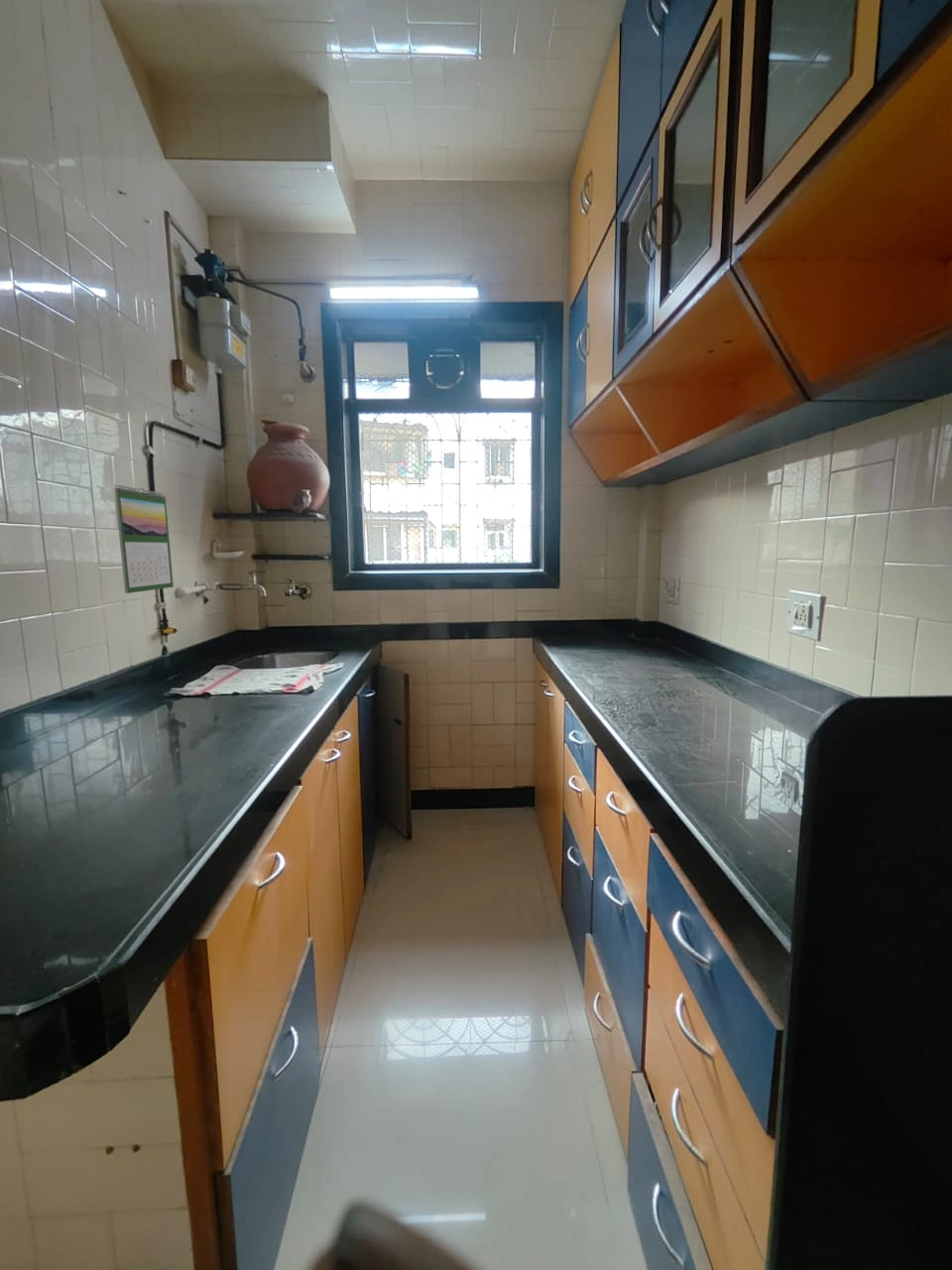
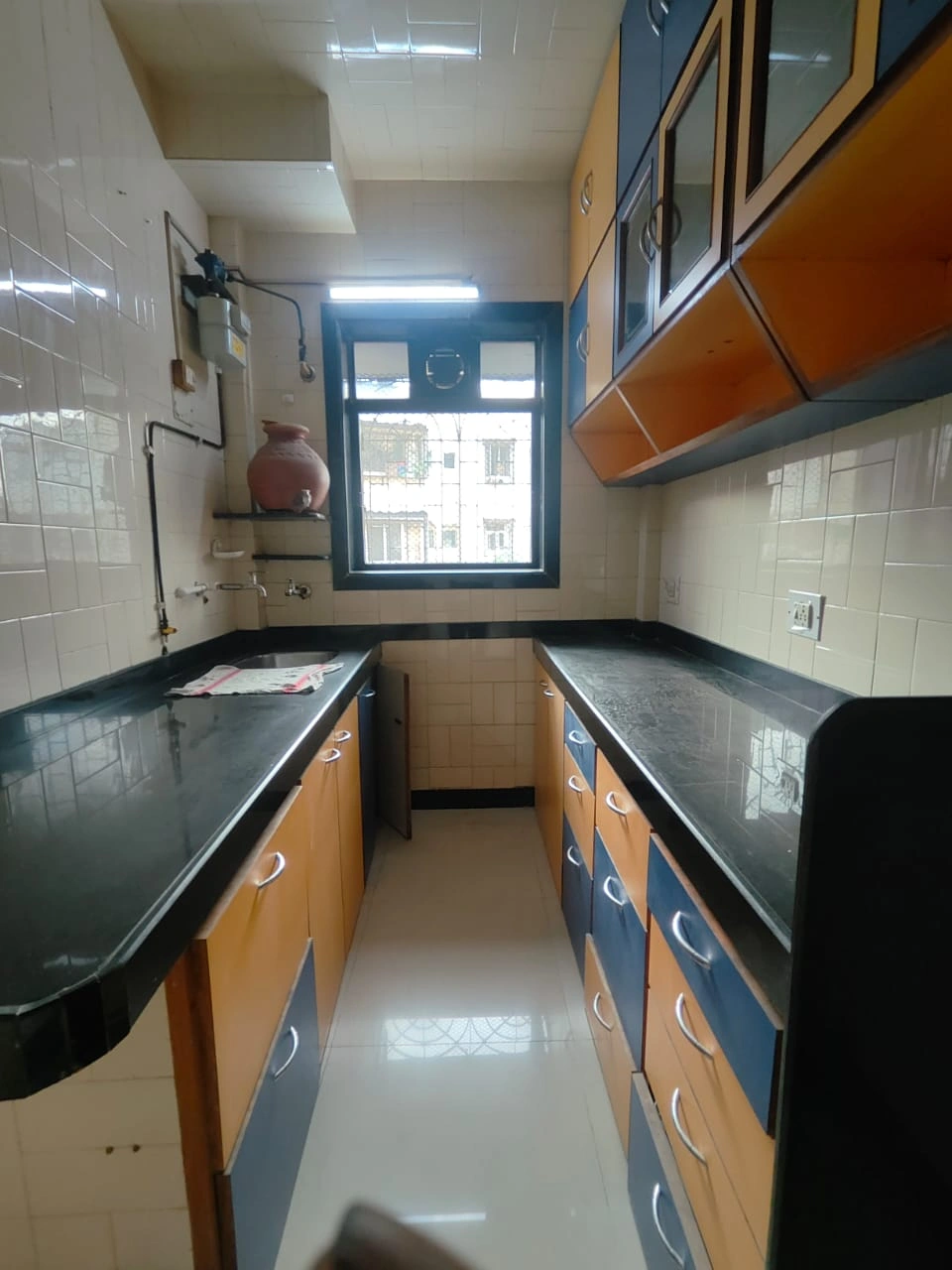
- calendar (146, 539)
